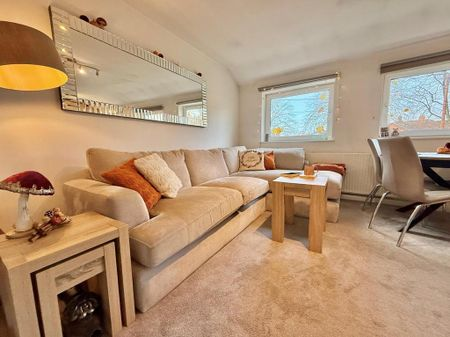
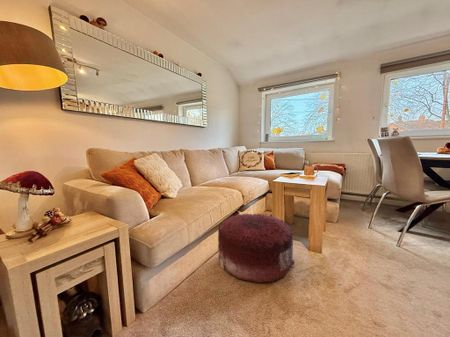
+ pouf (254, 240)
